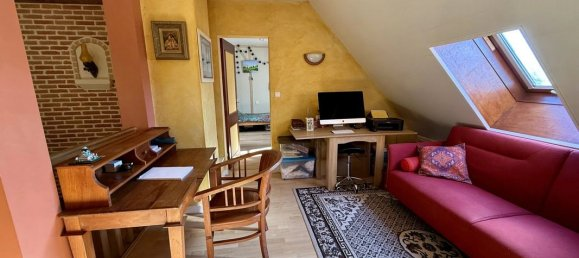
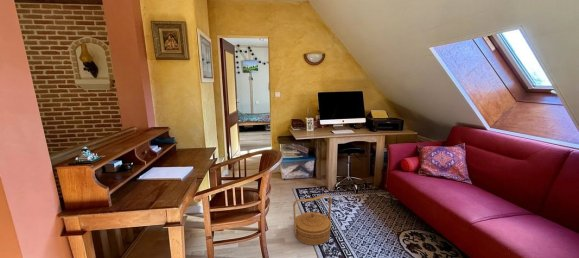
+ basket (312, 215)
